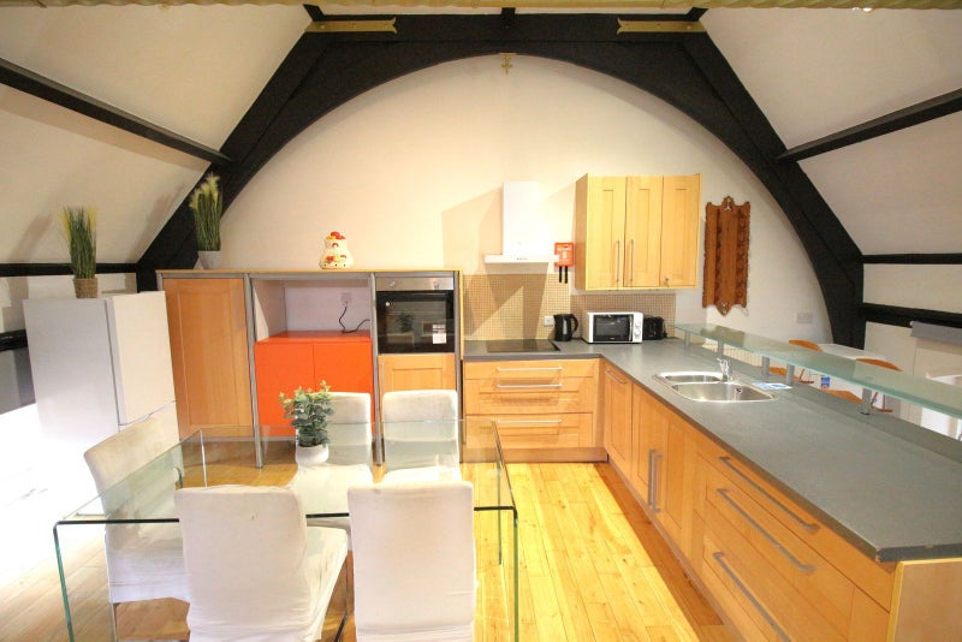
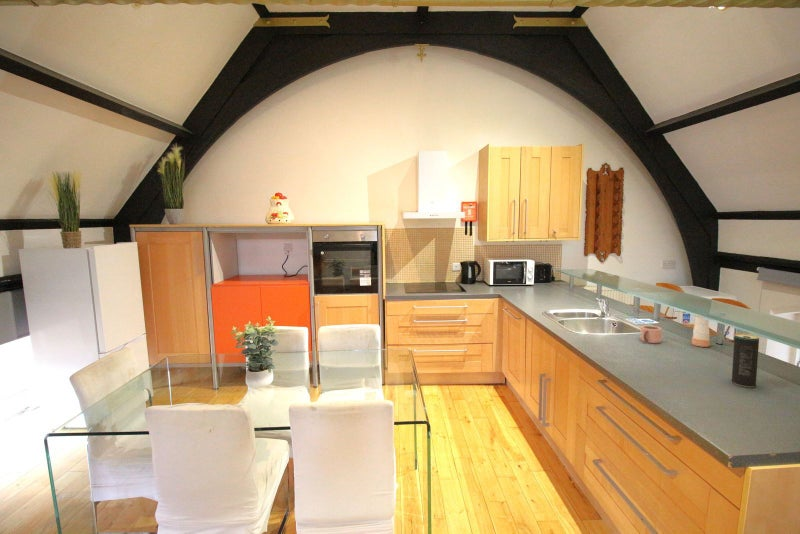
+ mug (649, 334)
+ pepper shaker (701, 326)
+ beverage can (745, 360)
